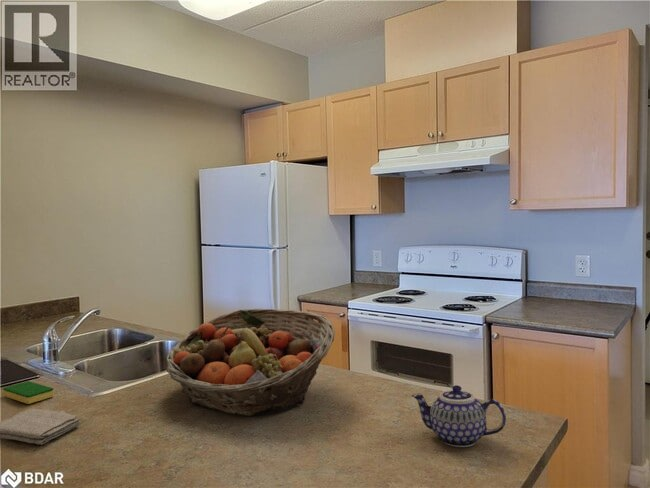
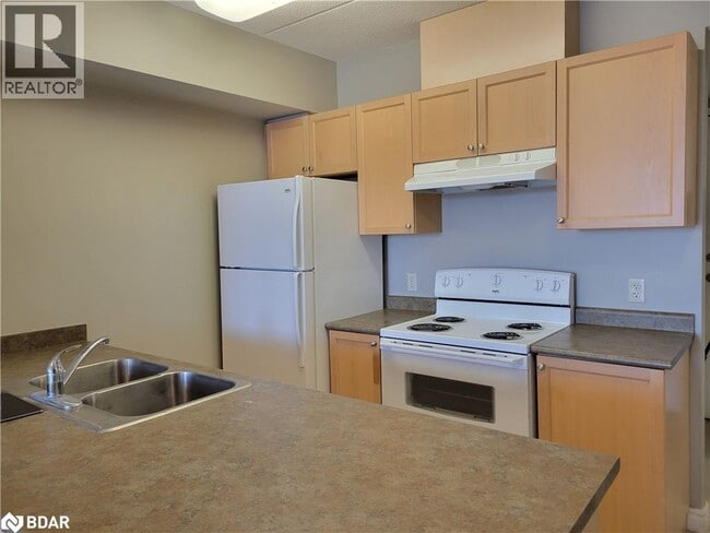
- fruit basket (250, 356)
- washcloth (34, 424)
- teapot (457, 412)
- dish sponge (28, 392)
